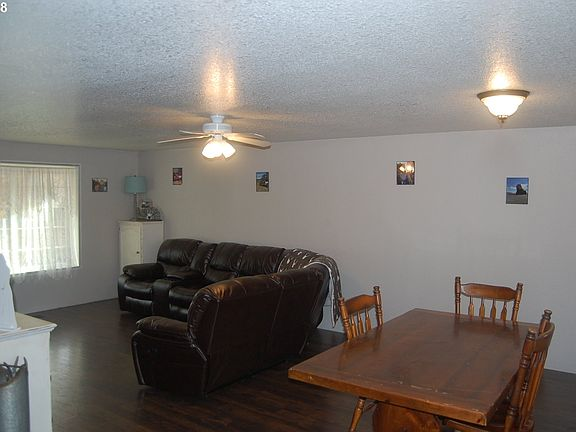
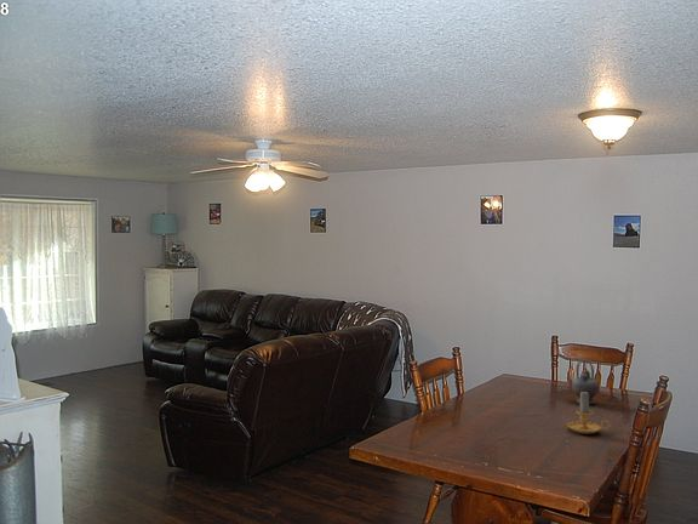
+ teapot (582, 381)
+ candle (588, 410)
